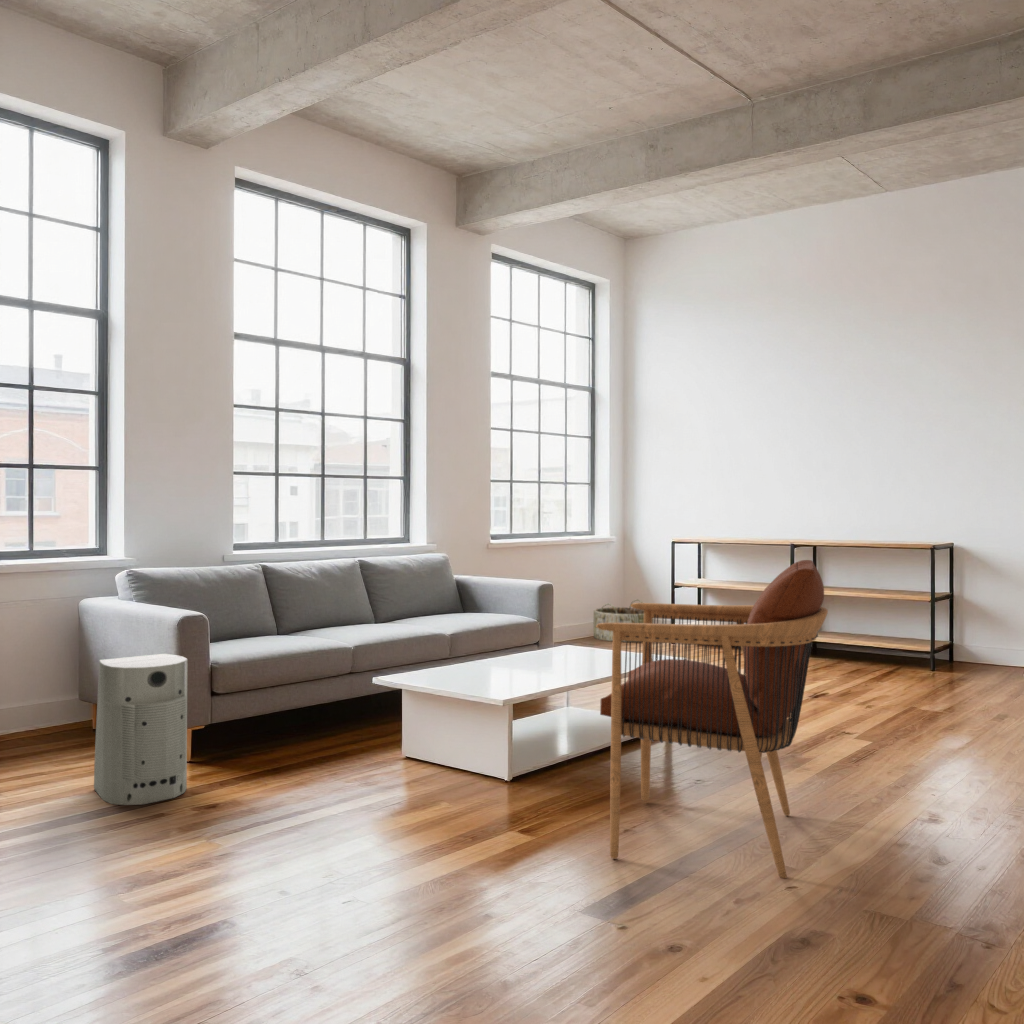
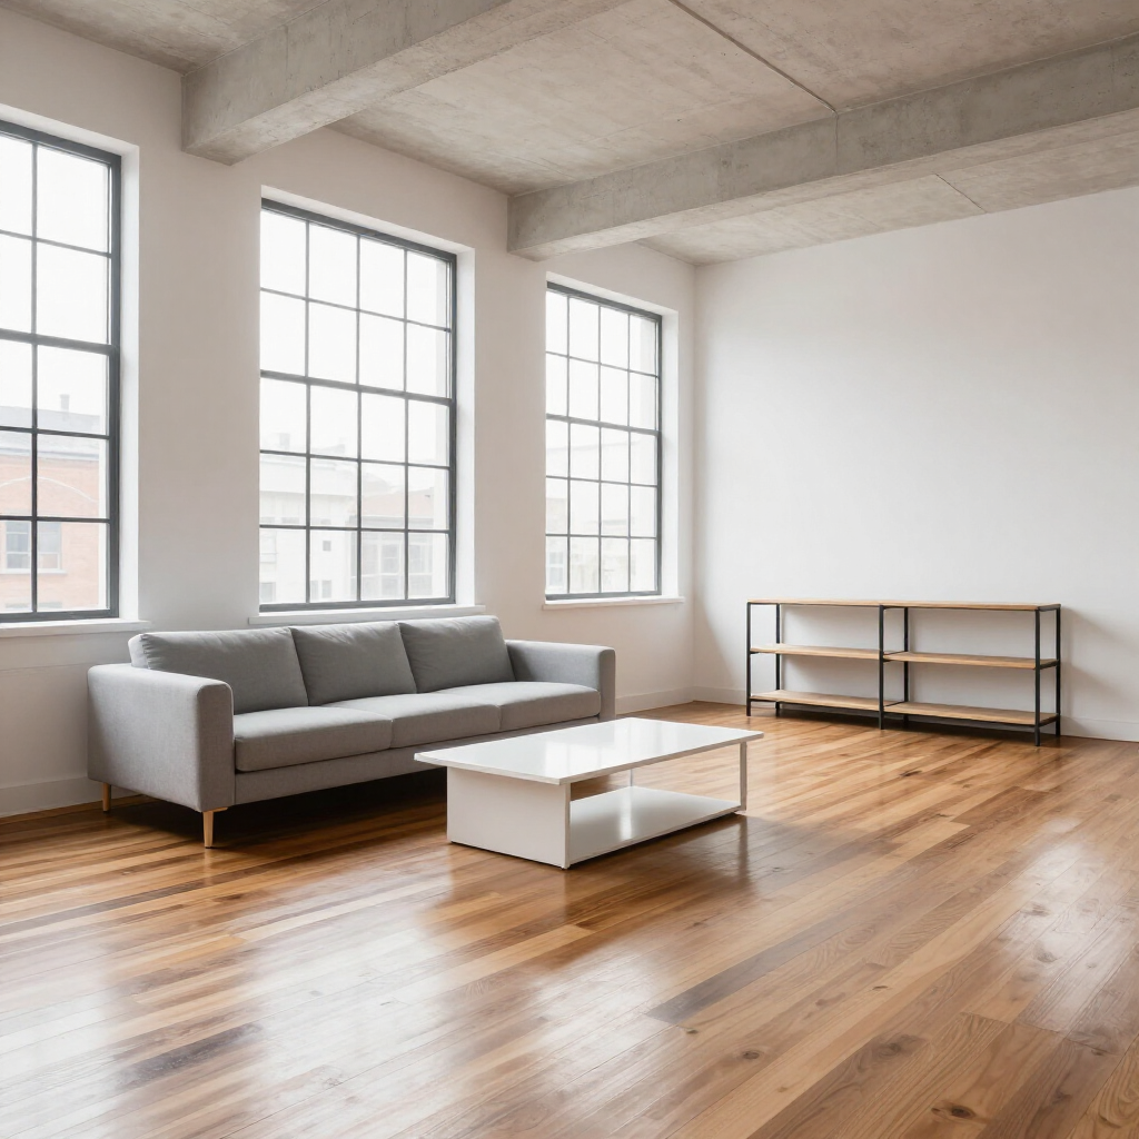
- basket (623, 619)
- fan (144, 726)
- armchair (716, 698)
